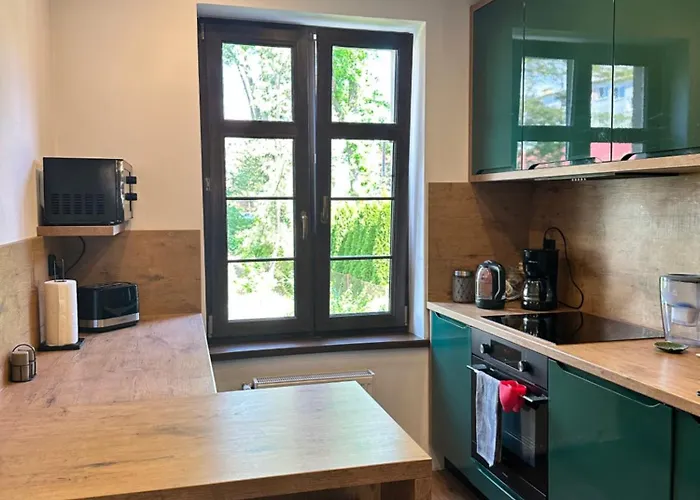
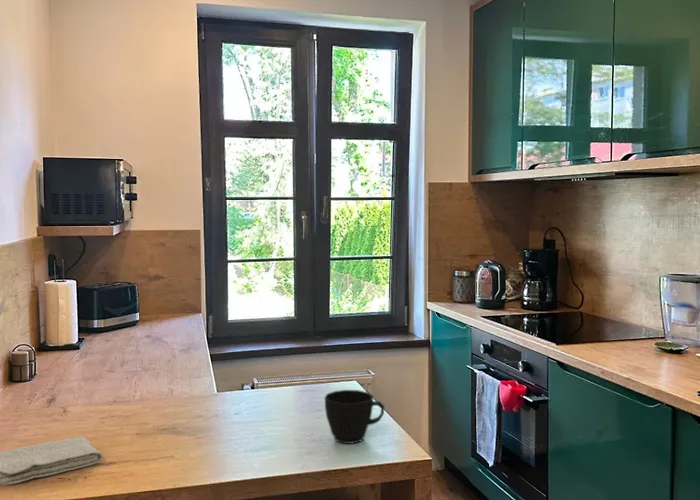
+ cup (351, 418)
+ washcloth (44, 457)
